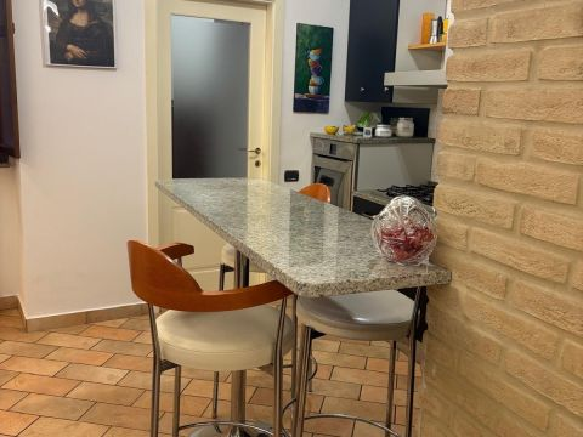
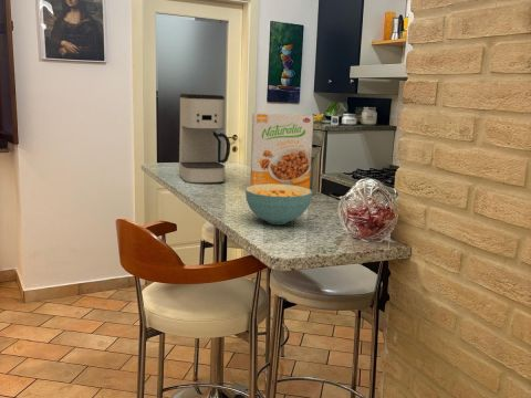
+ coffee maker (206, 137)
+ cereal bowl (278, 206)
+ cereal box (281, 154)
